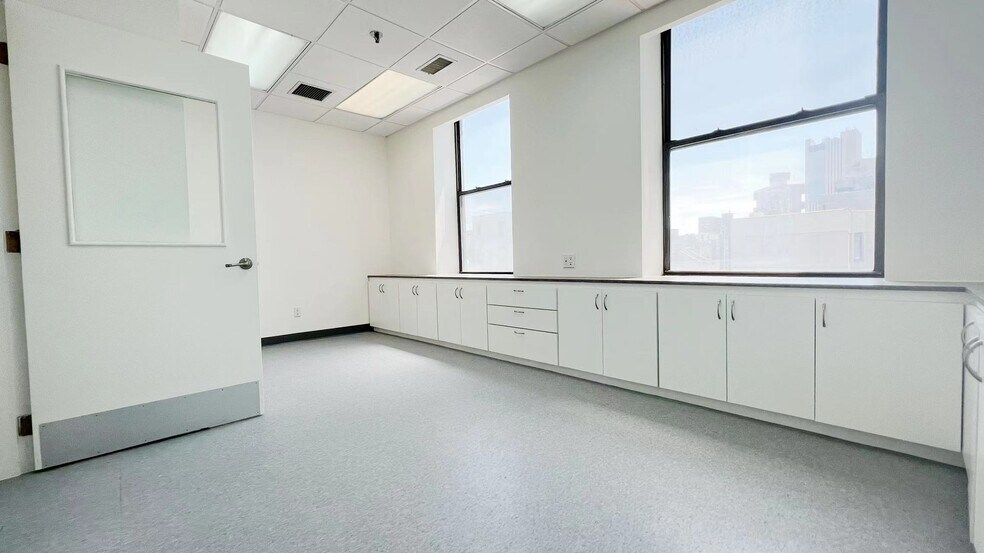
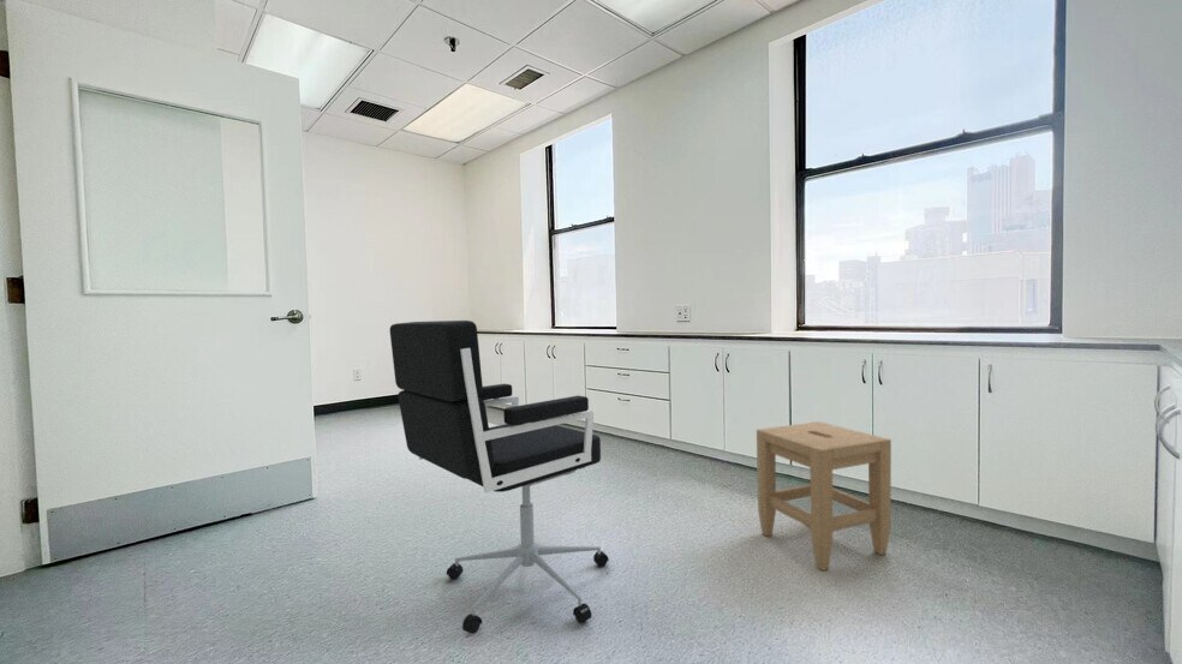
+ stool (820, 489)
+ office chair (503, 457)
